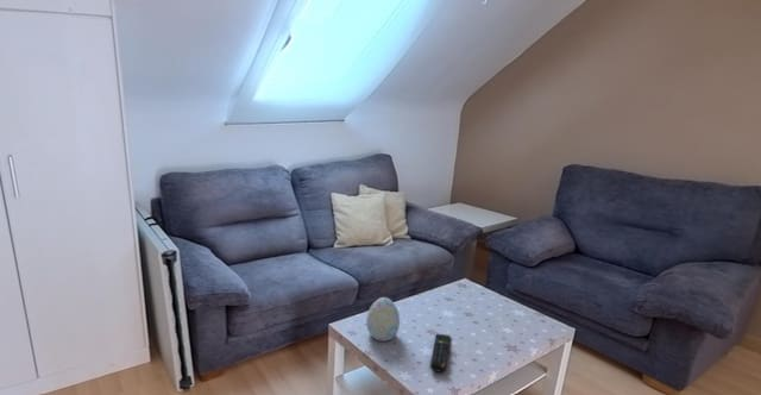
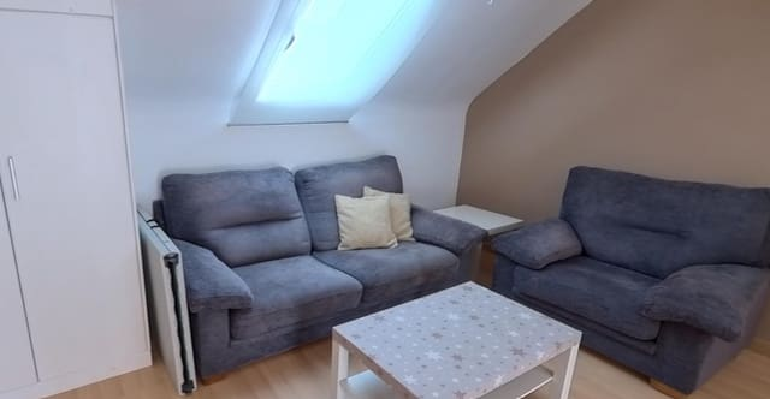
- remote control (440, 351)
- decorative egg (383, 316)
